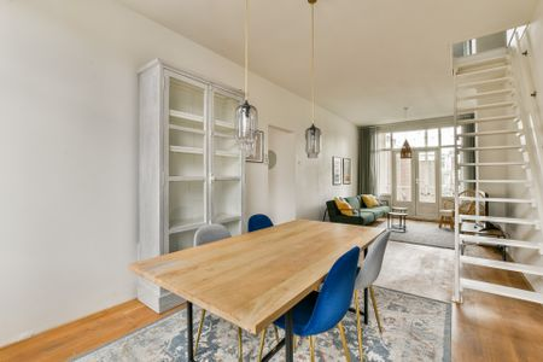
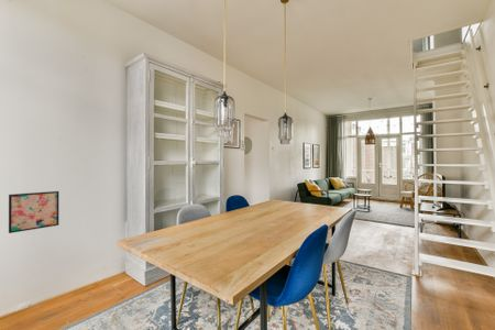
+ wall art (35, 210)
